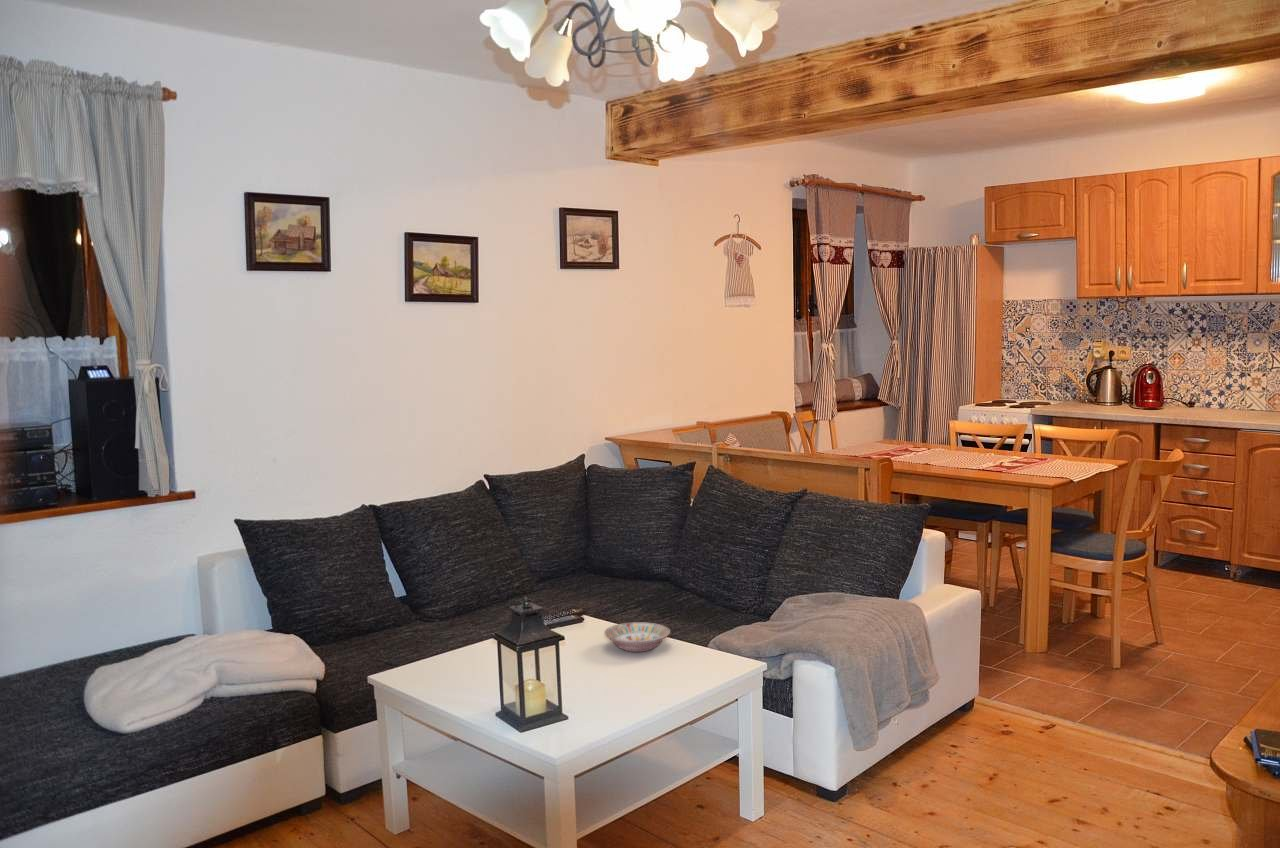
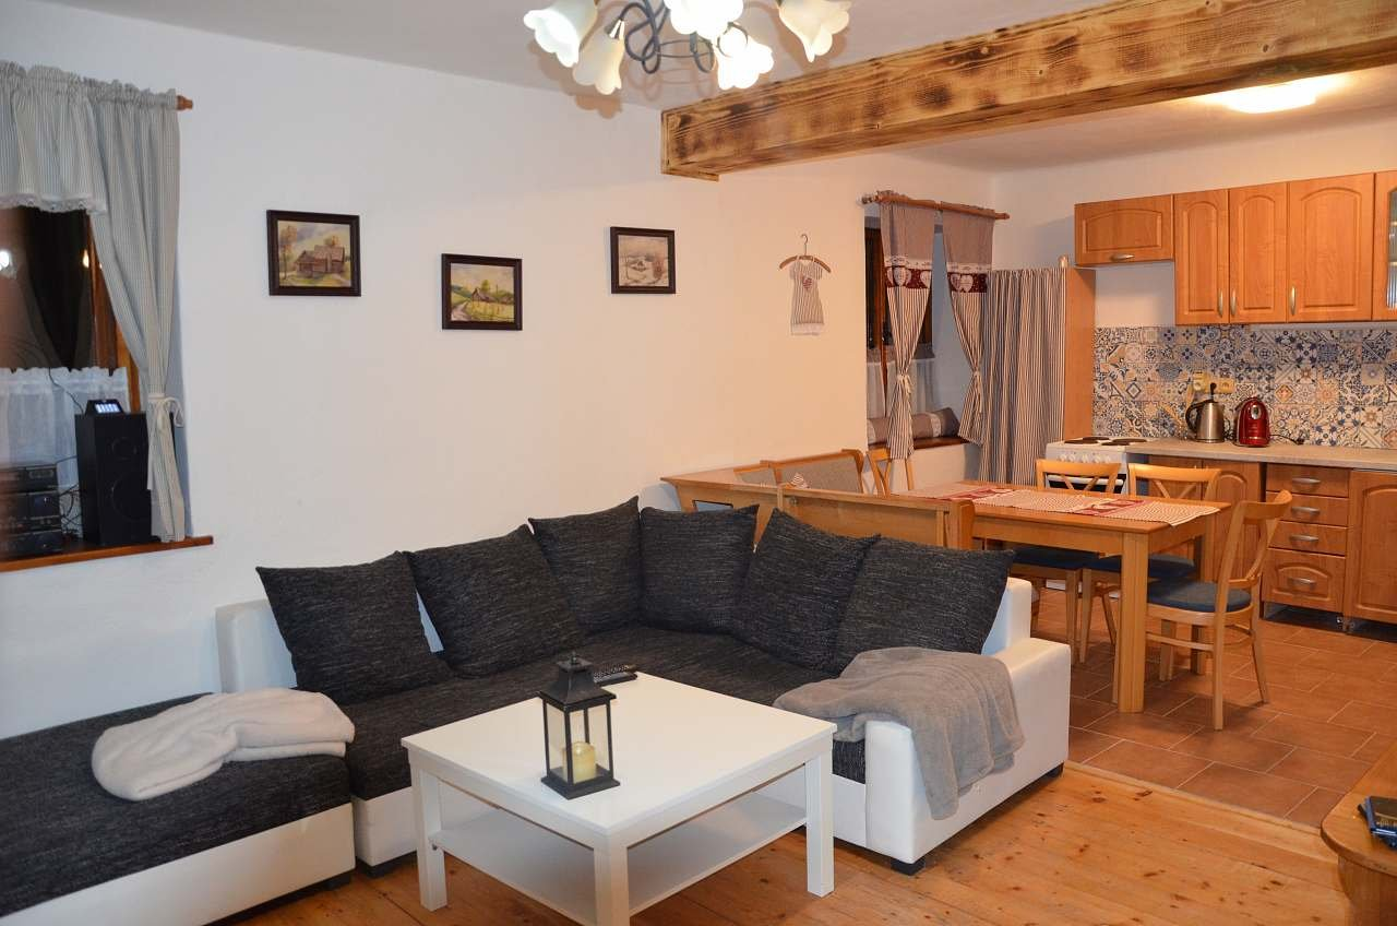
- bowl (637, 639)
